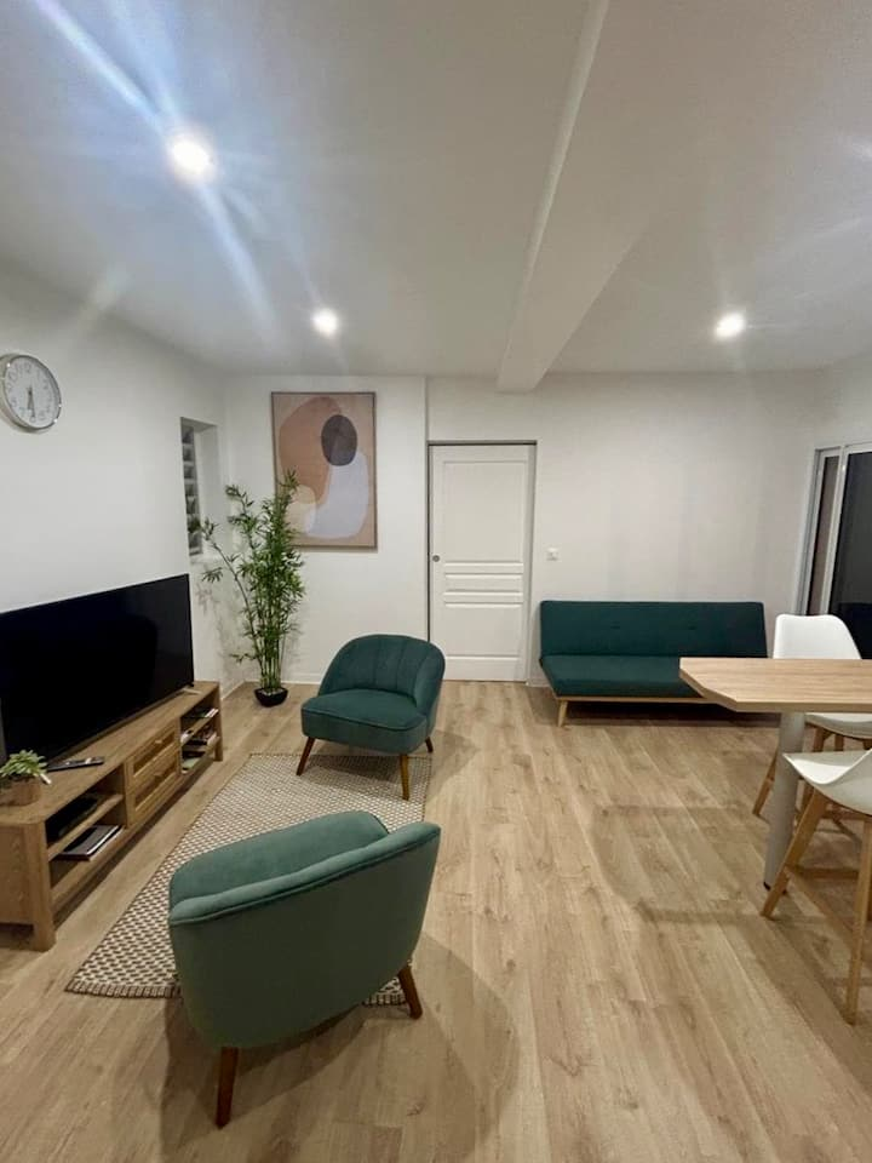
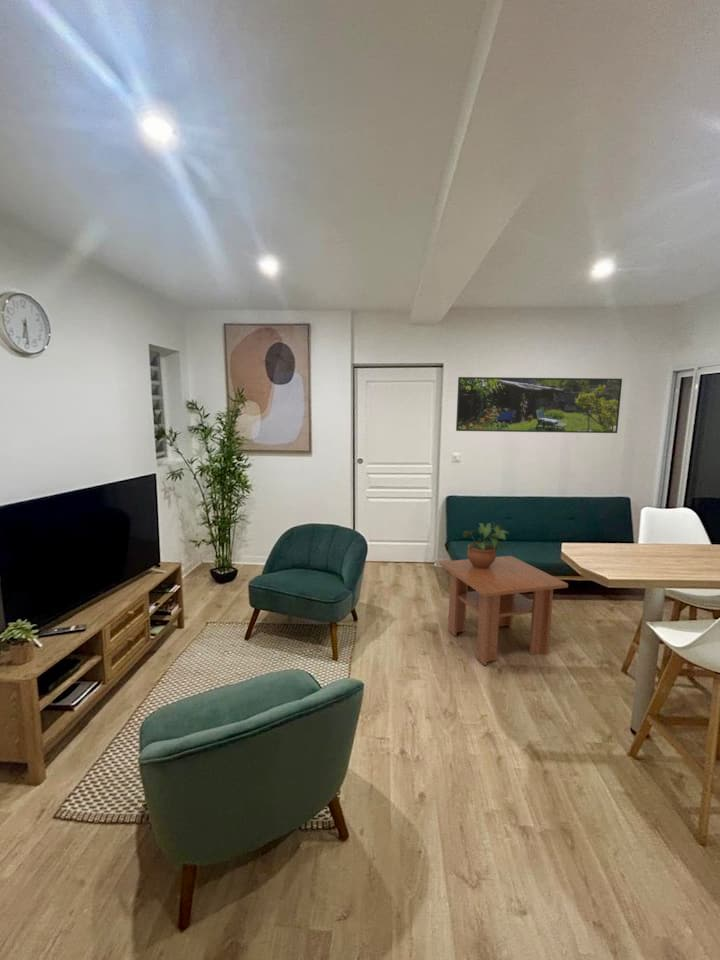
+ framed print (537, 405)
+ potted plant (486, 542)
+ coffee table (497, 607)
